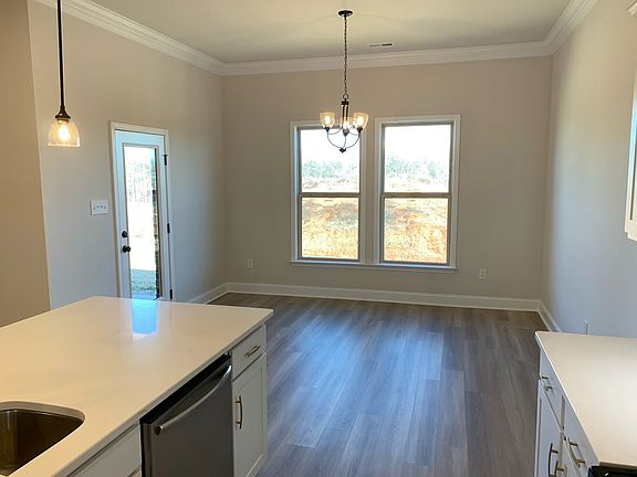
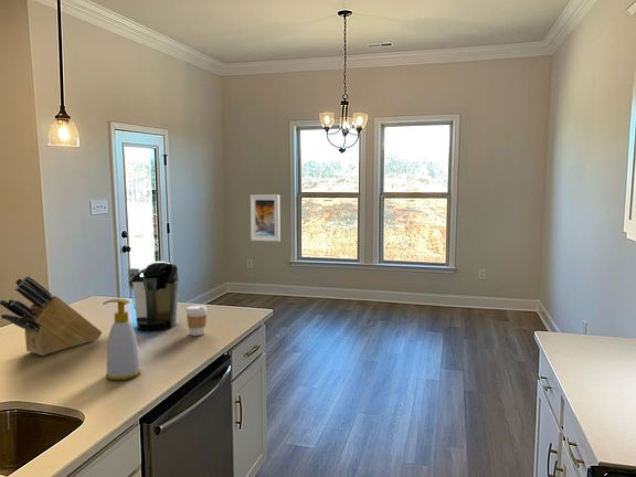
+ coffee maker (146, 293)
+ knife block (52, 310)
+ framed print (265, 218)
+ soap bottle (121, 337)
+ coffee cup (197, 319)
